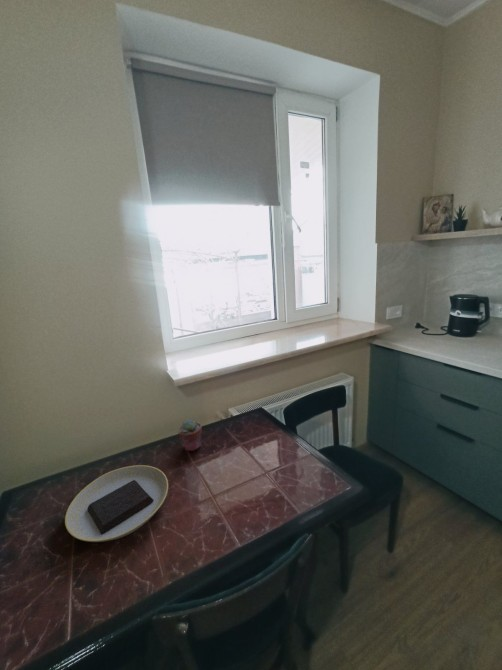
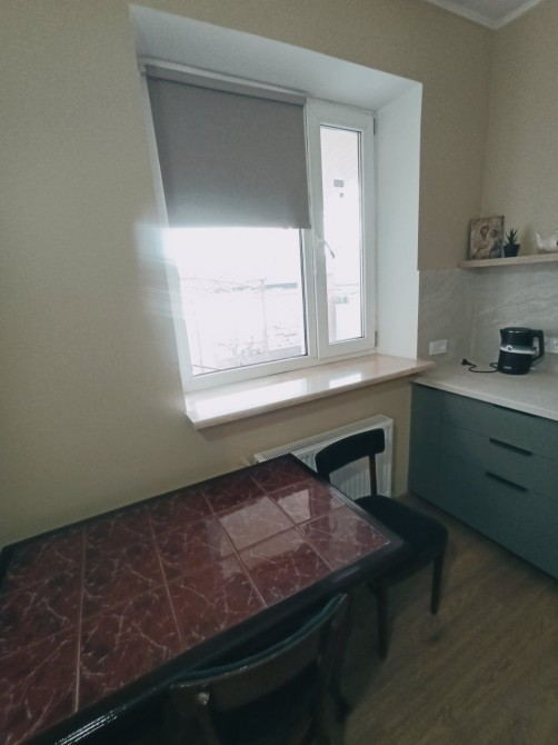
- plate (120, 502)
- potted succulent (190, 433)
